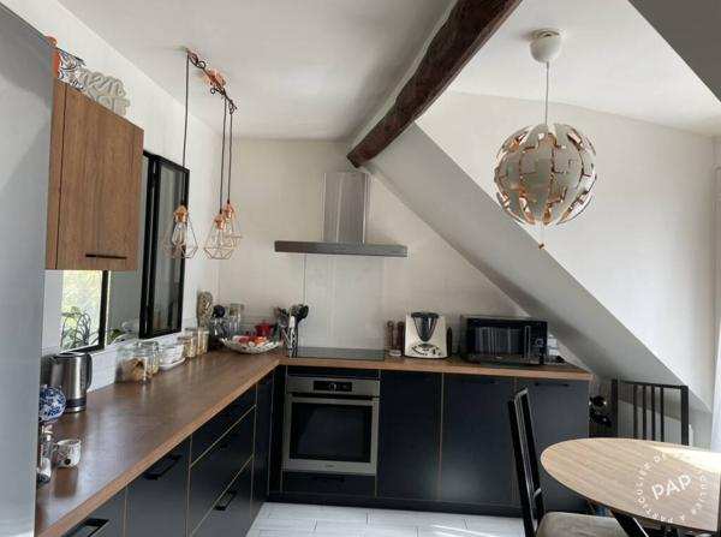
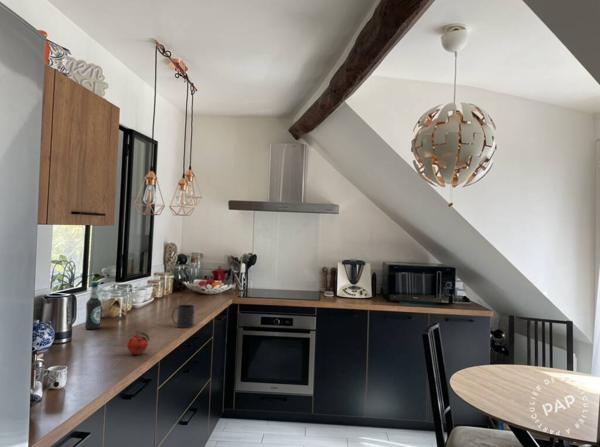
+ fruit (139, 342)
+ bottle (93, 304)
+ mug (182, 316)
